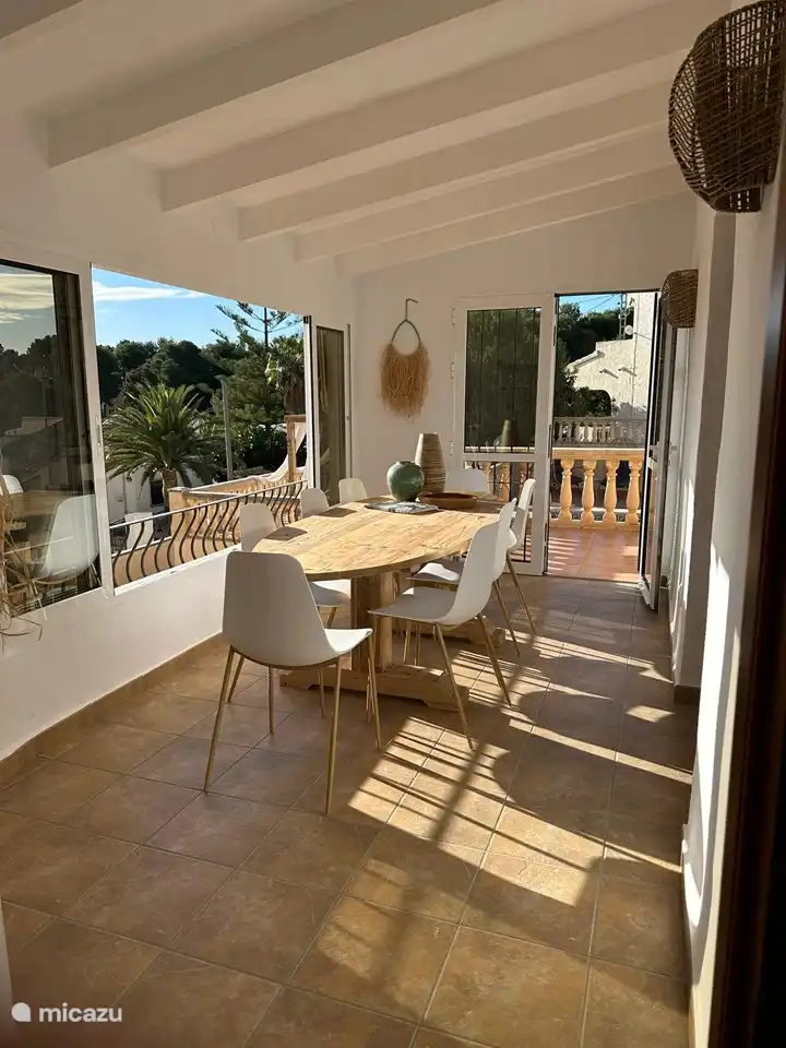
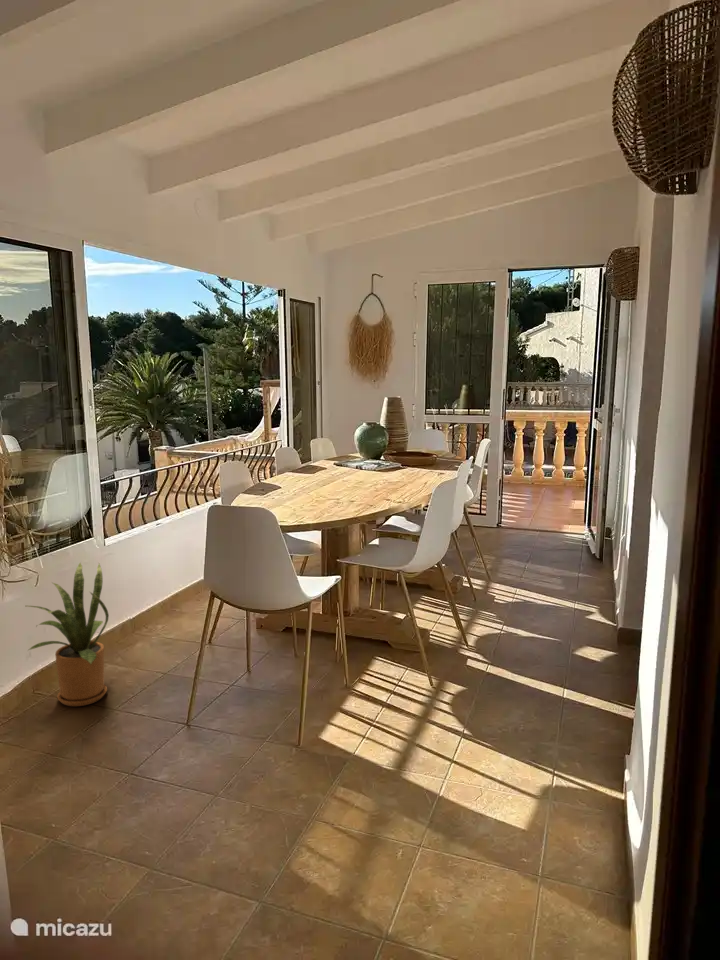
+ house plant (70, 636)
